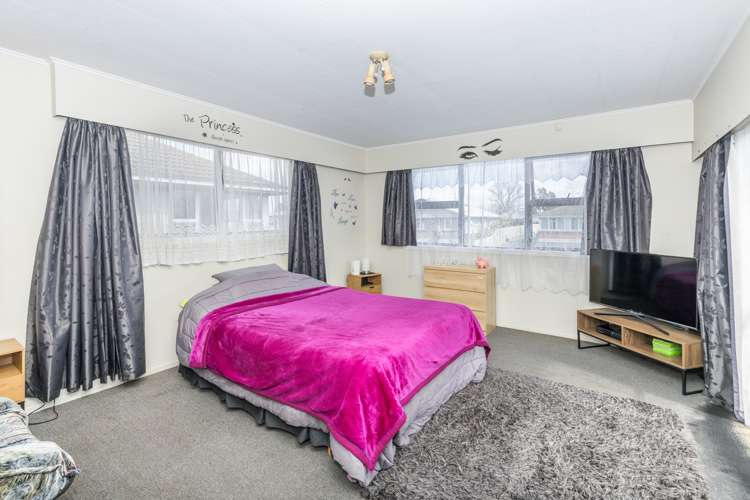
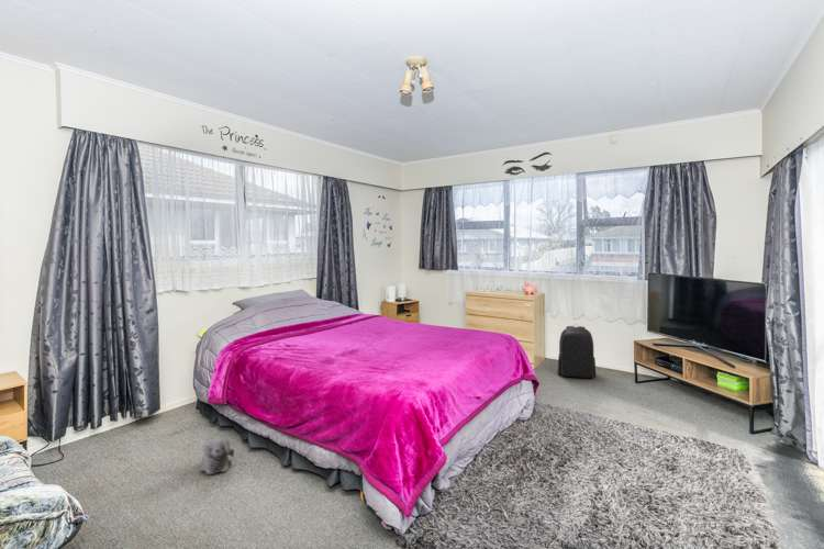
+ backpack (576, 349)
+ plush toy (219, 449)
